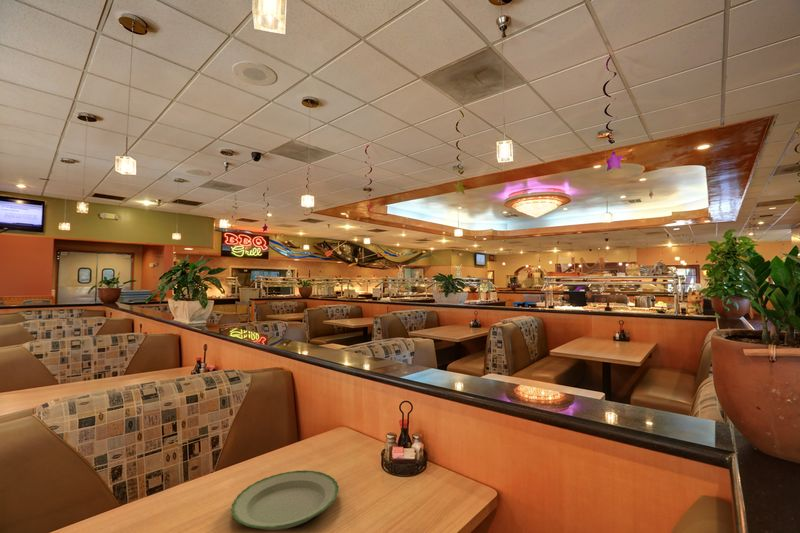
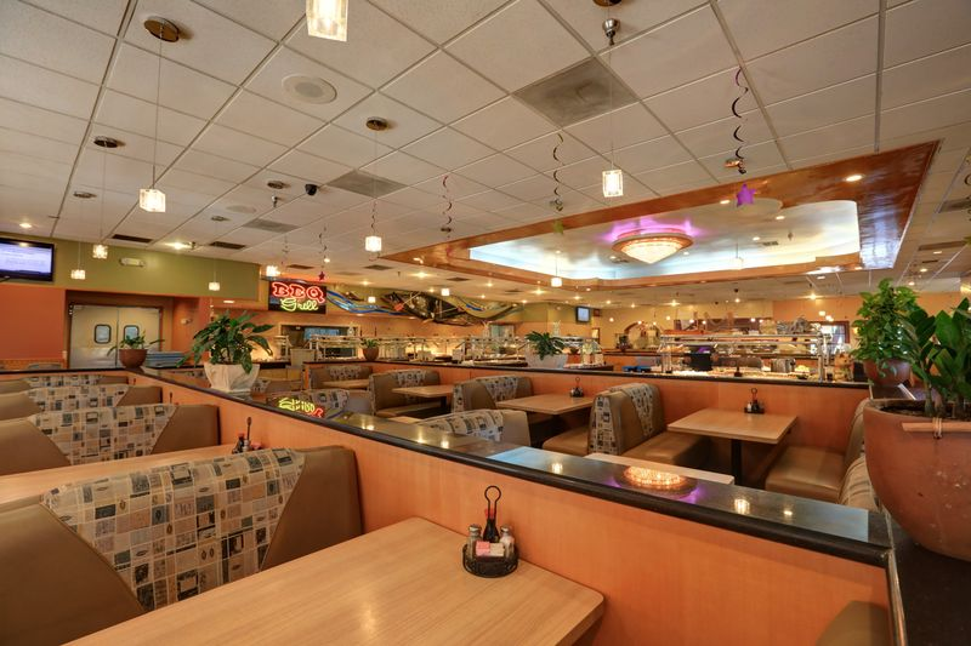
- plate (287, 501)
